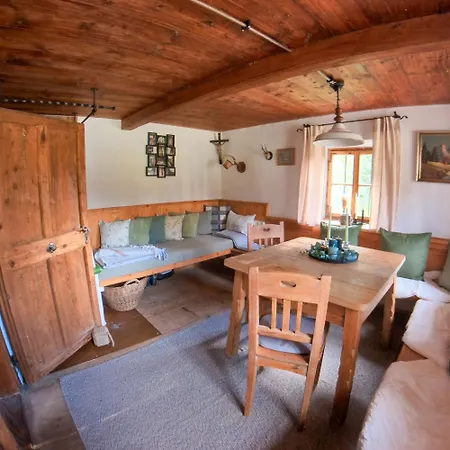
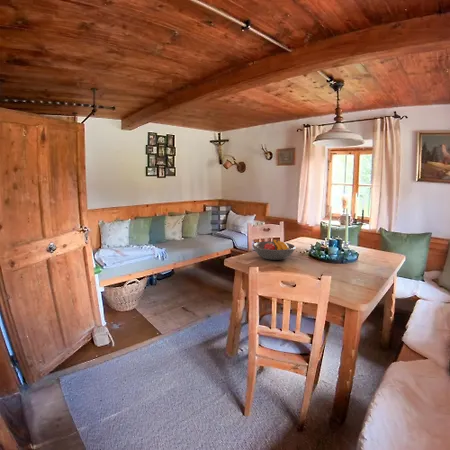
+ fruit bowl (273, 250)
